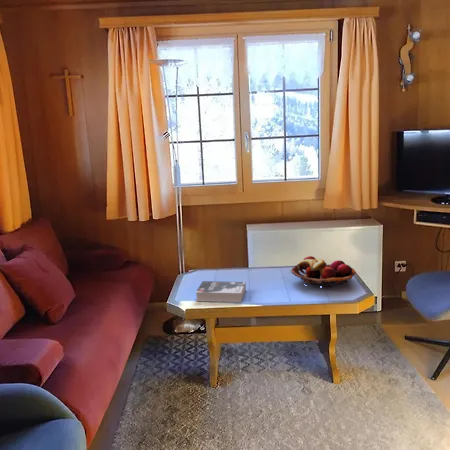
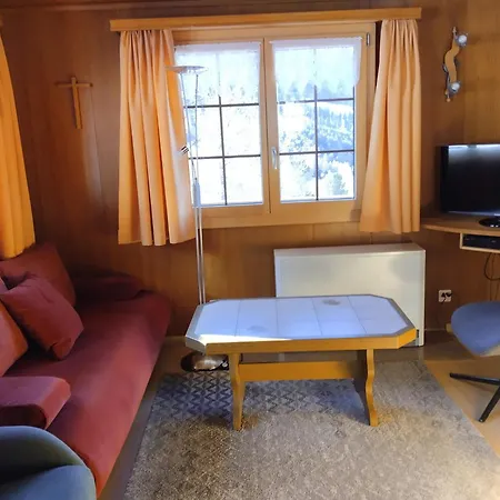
- book (221, 291)
- fruit basket (322, 270)
